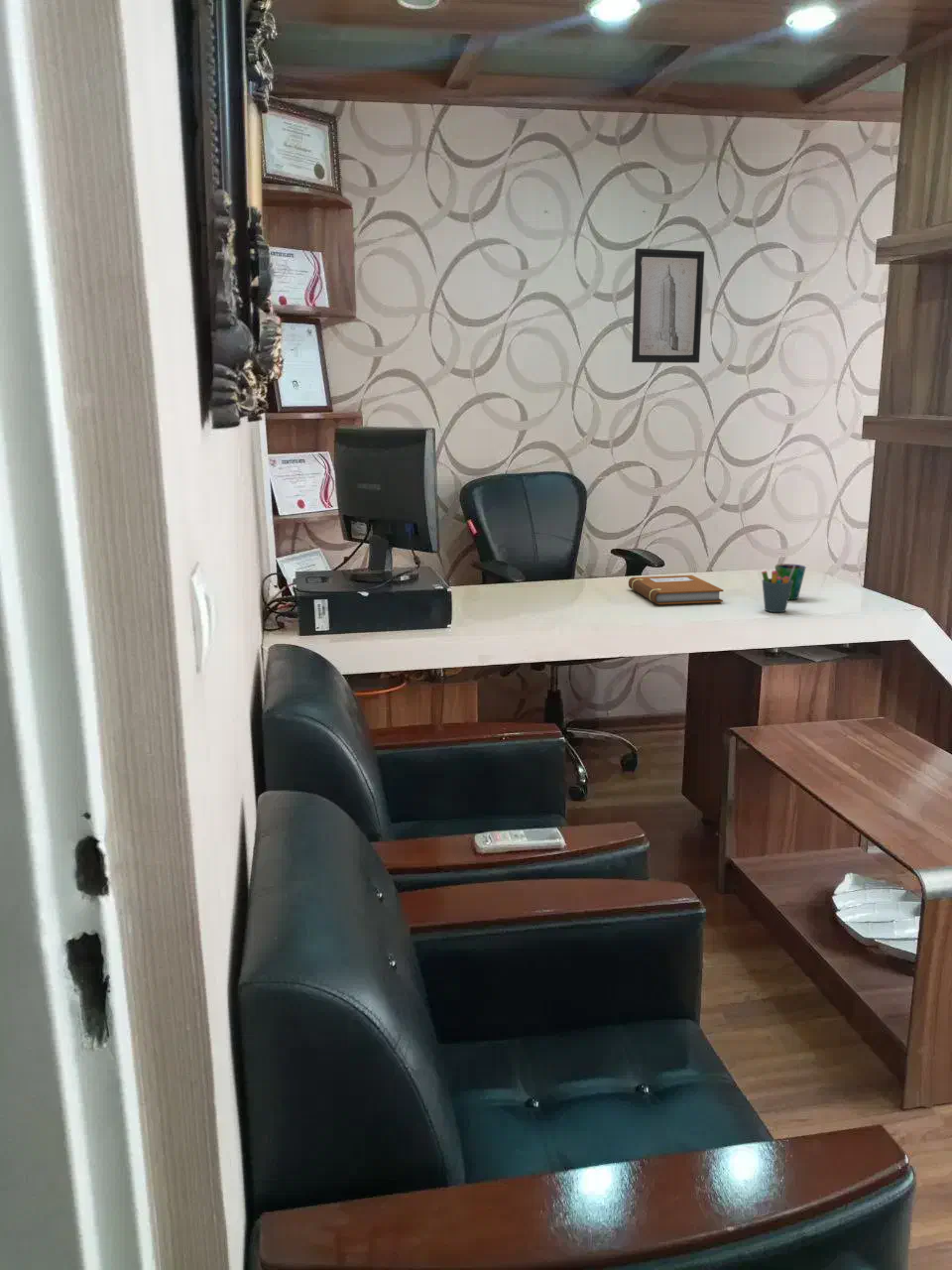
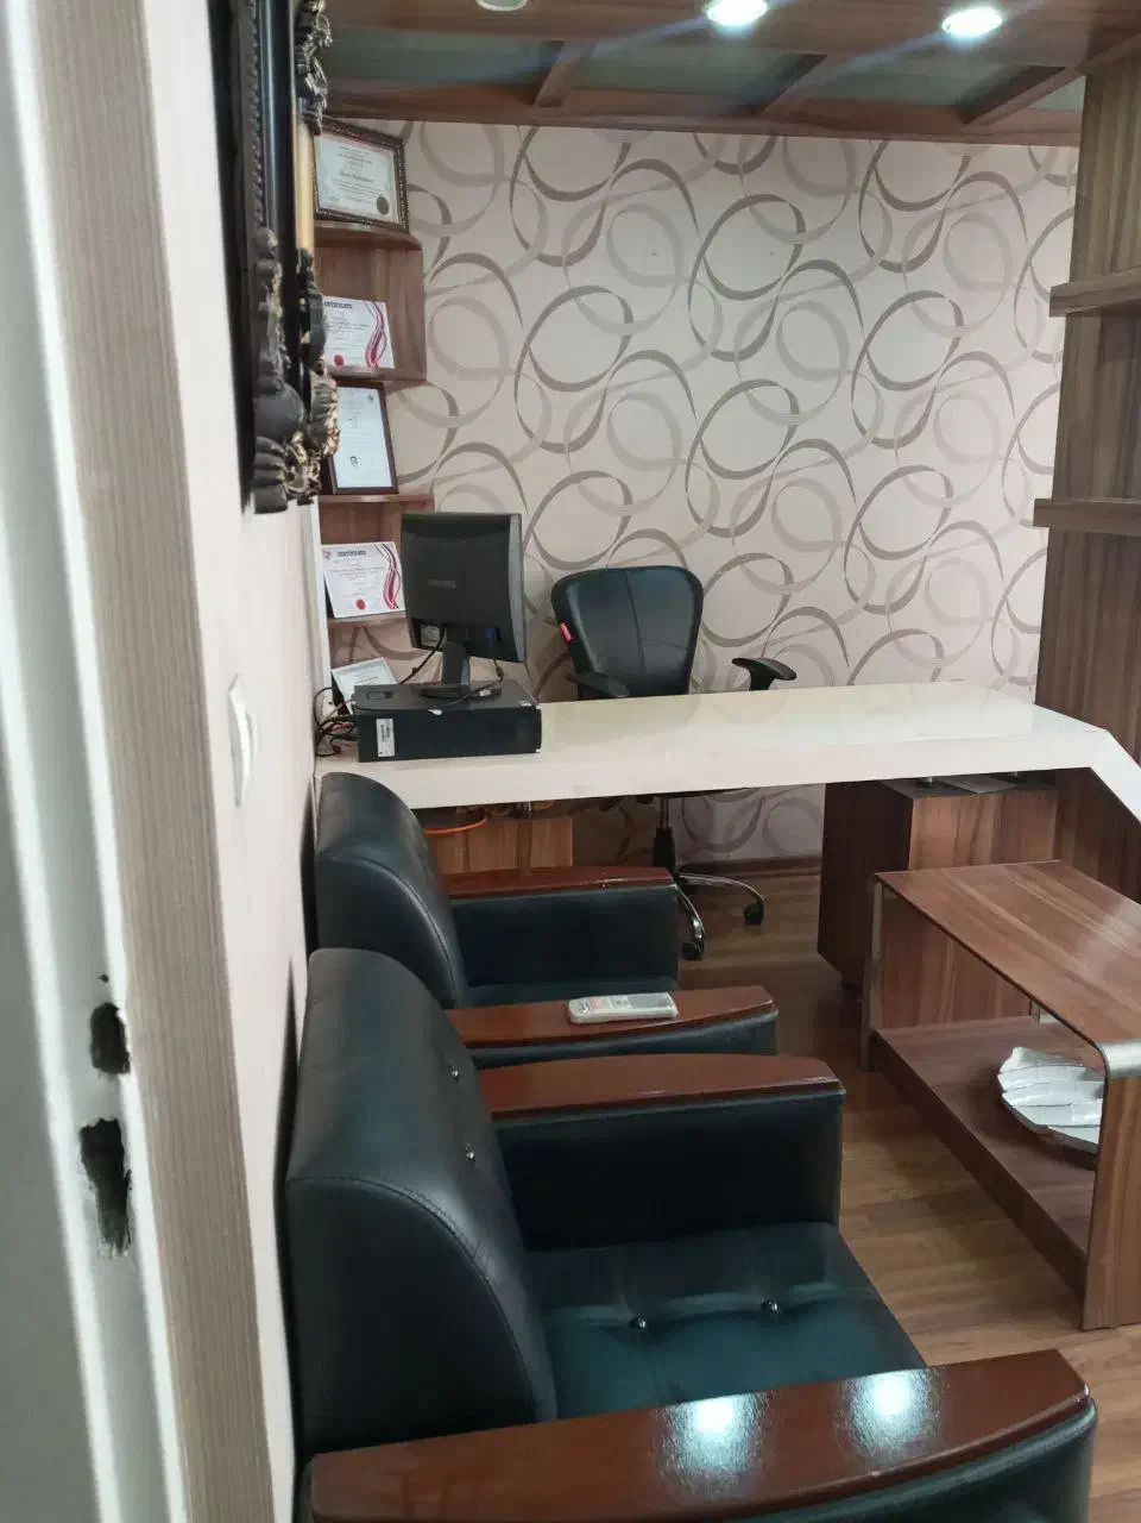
- pen holder (776, 587)
- cup (789, 579)
- wall art (667, 307)
- notebook (672, 588)
